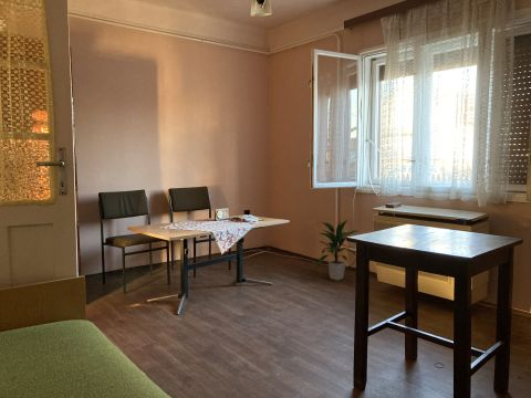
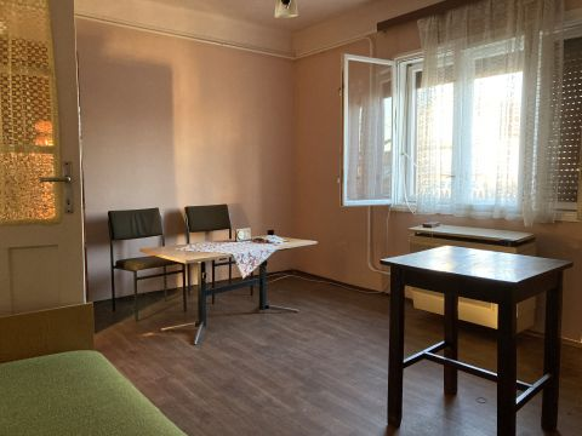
- indoor plant (334, 248)
